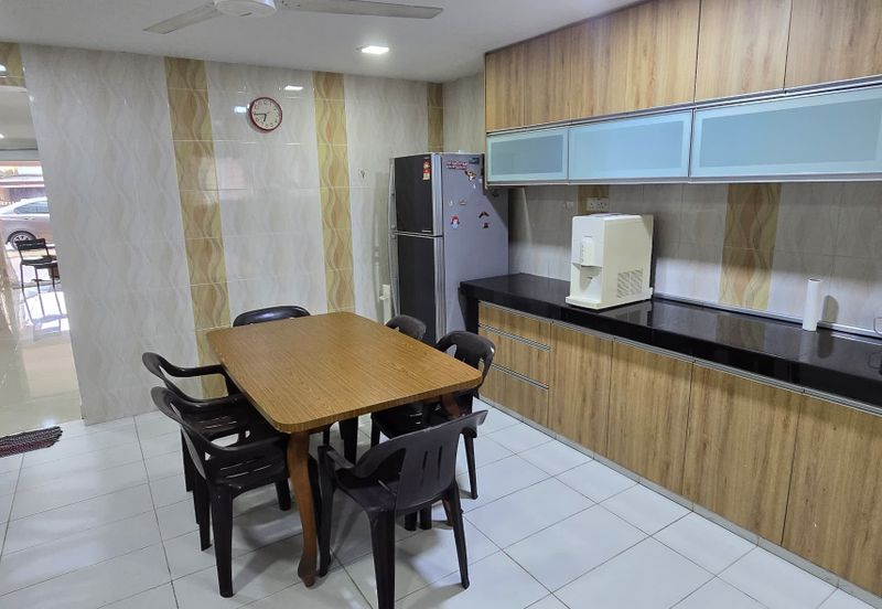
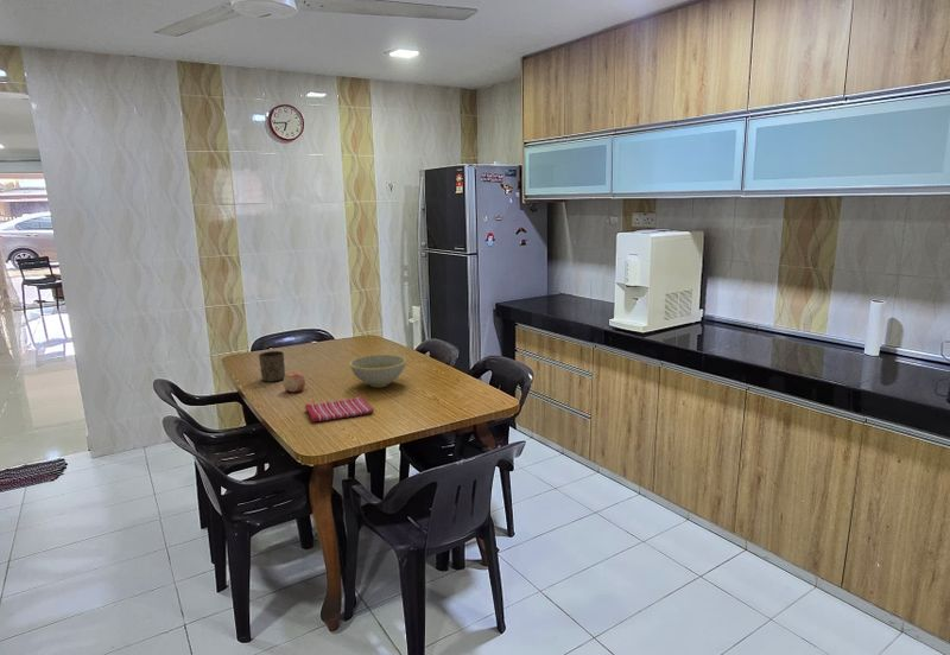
+ bowl (378, 373)
+ dish towel (338, 408)
+ cup (272, 365)
+ apple (293, 381)
